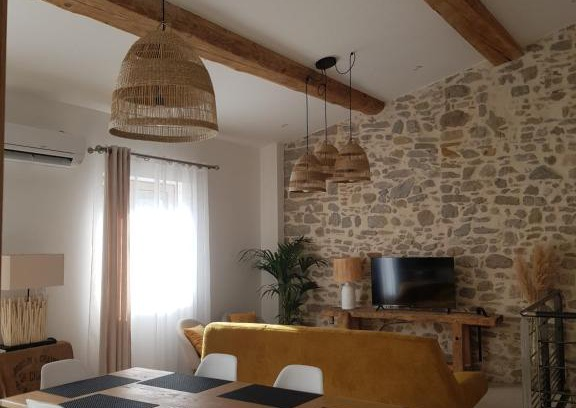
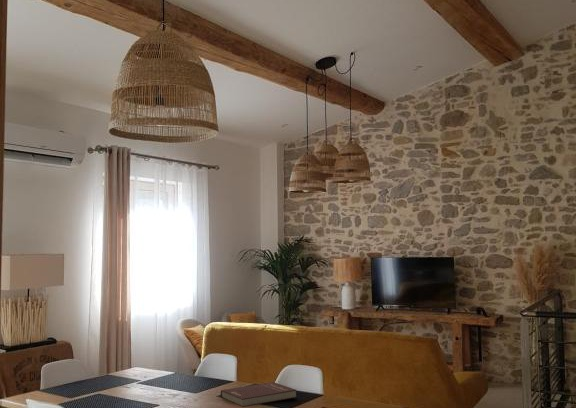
+ book (258, 393)
